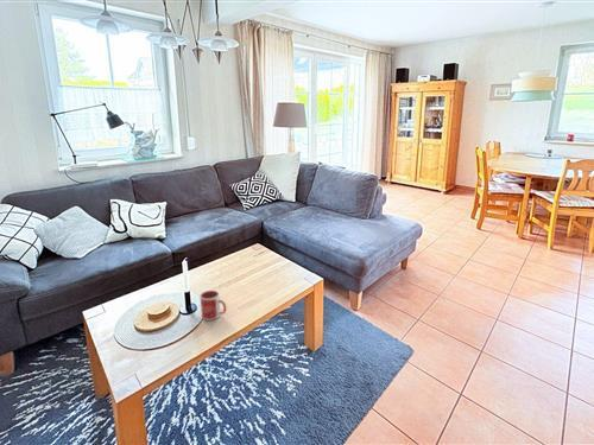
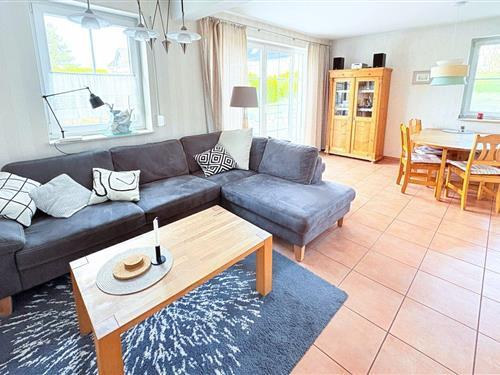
- mug (213, 306)
